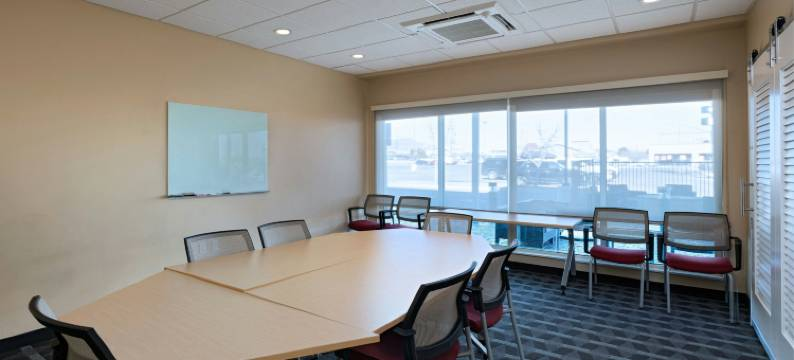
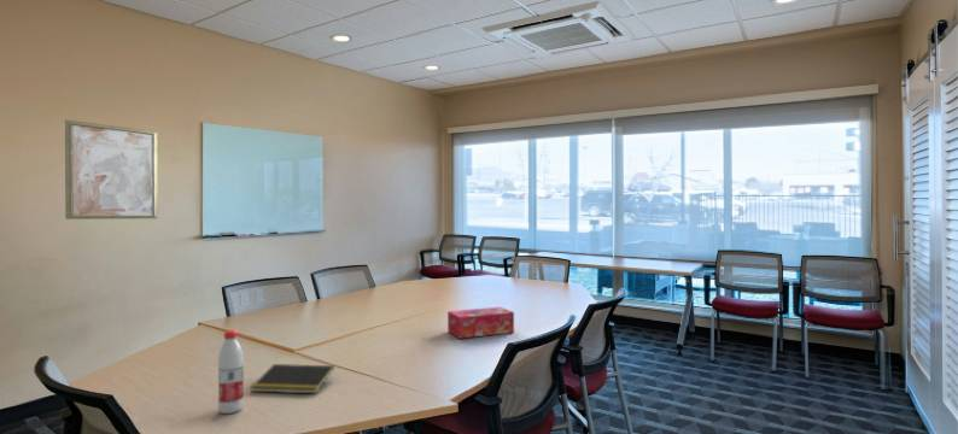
+ wall art (115, 172)
+ notepad (293, 377)
+ tissue box (480, 321)
+ water bottle (230, 370)
